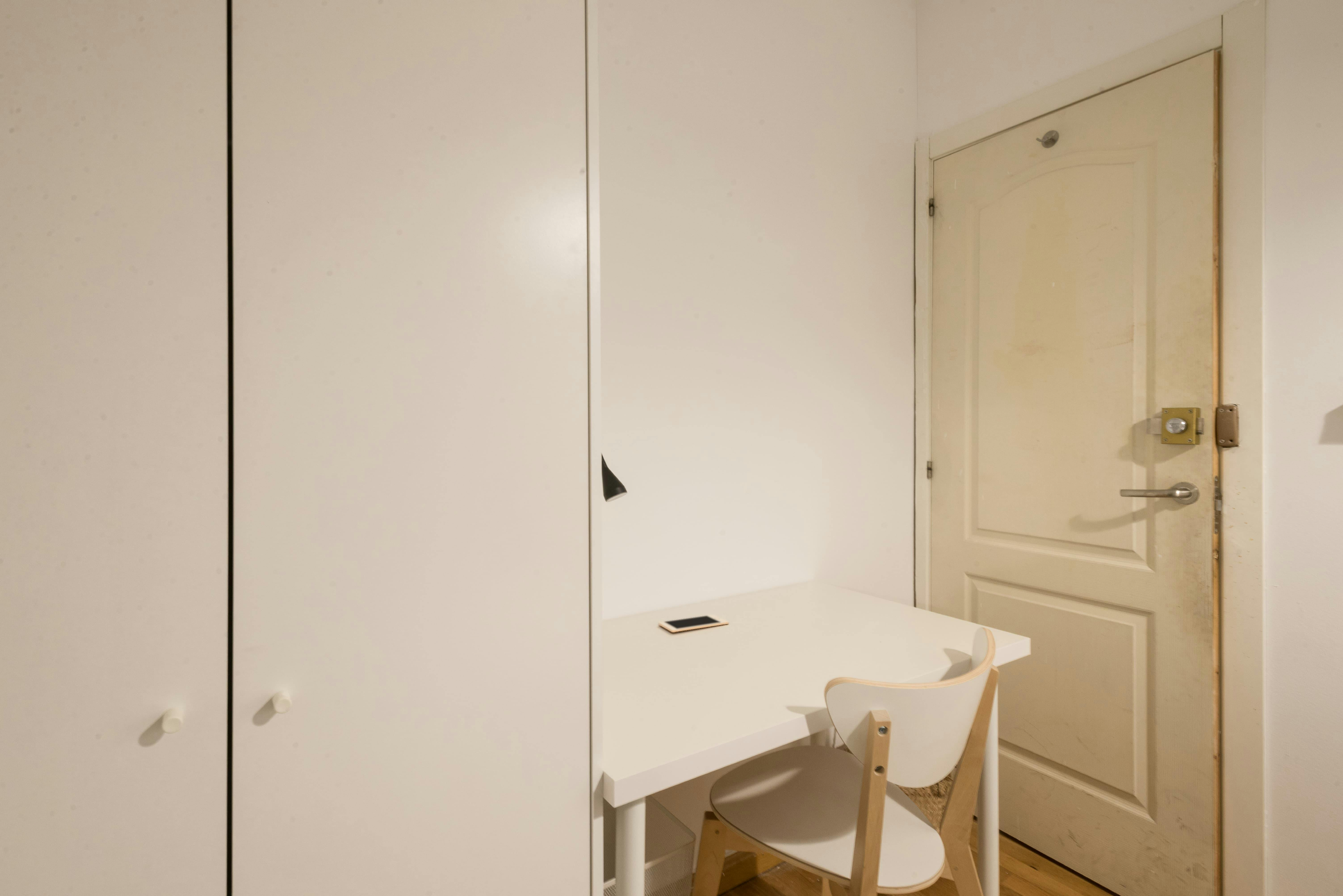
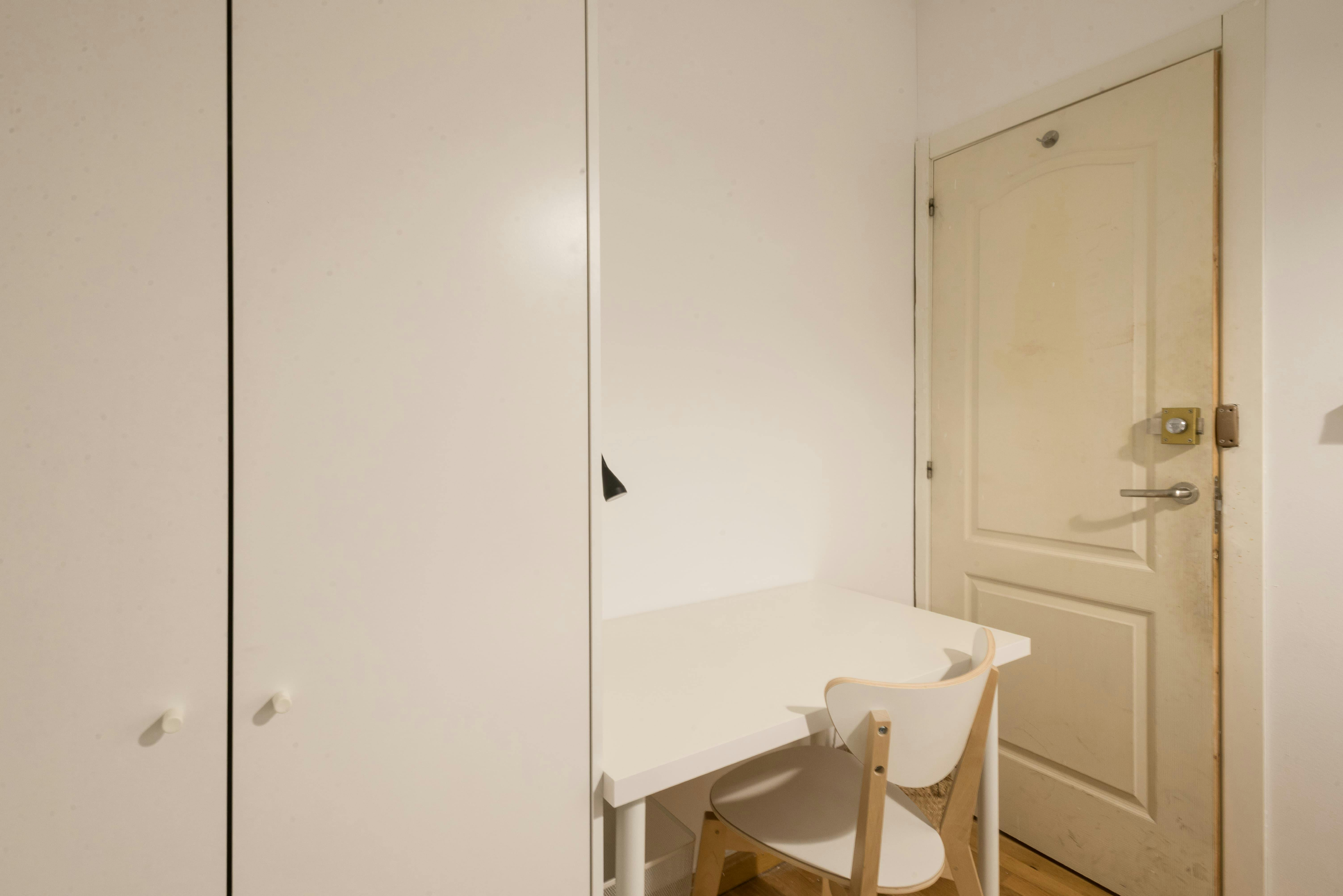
- cell phone (693, 623)
